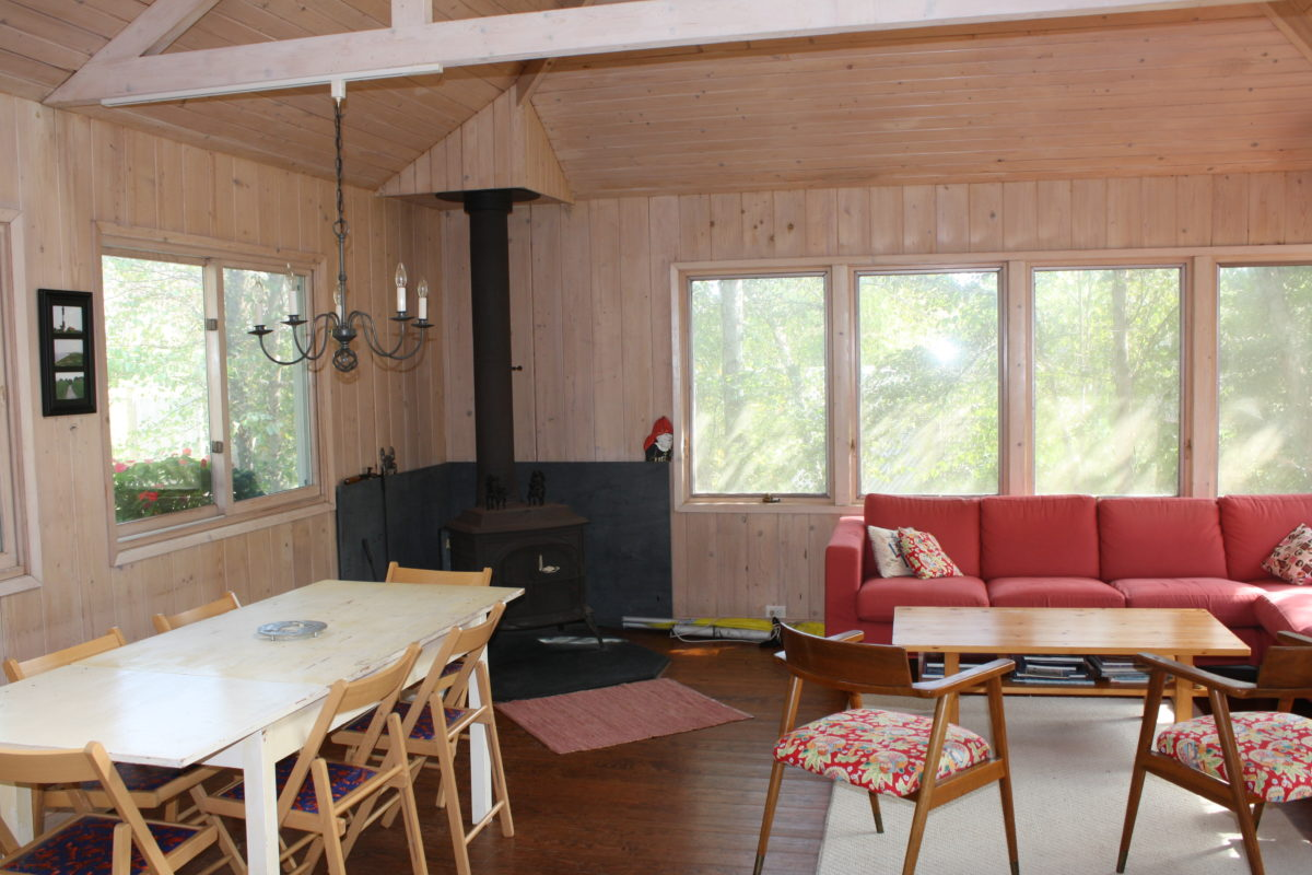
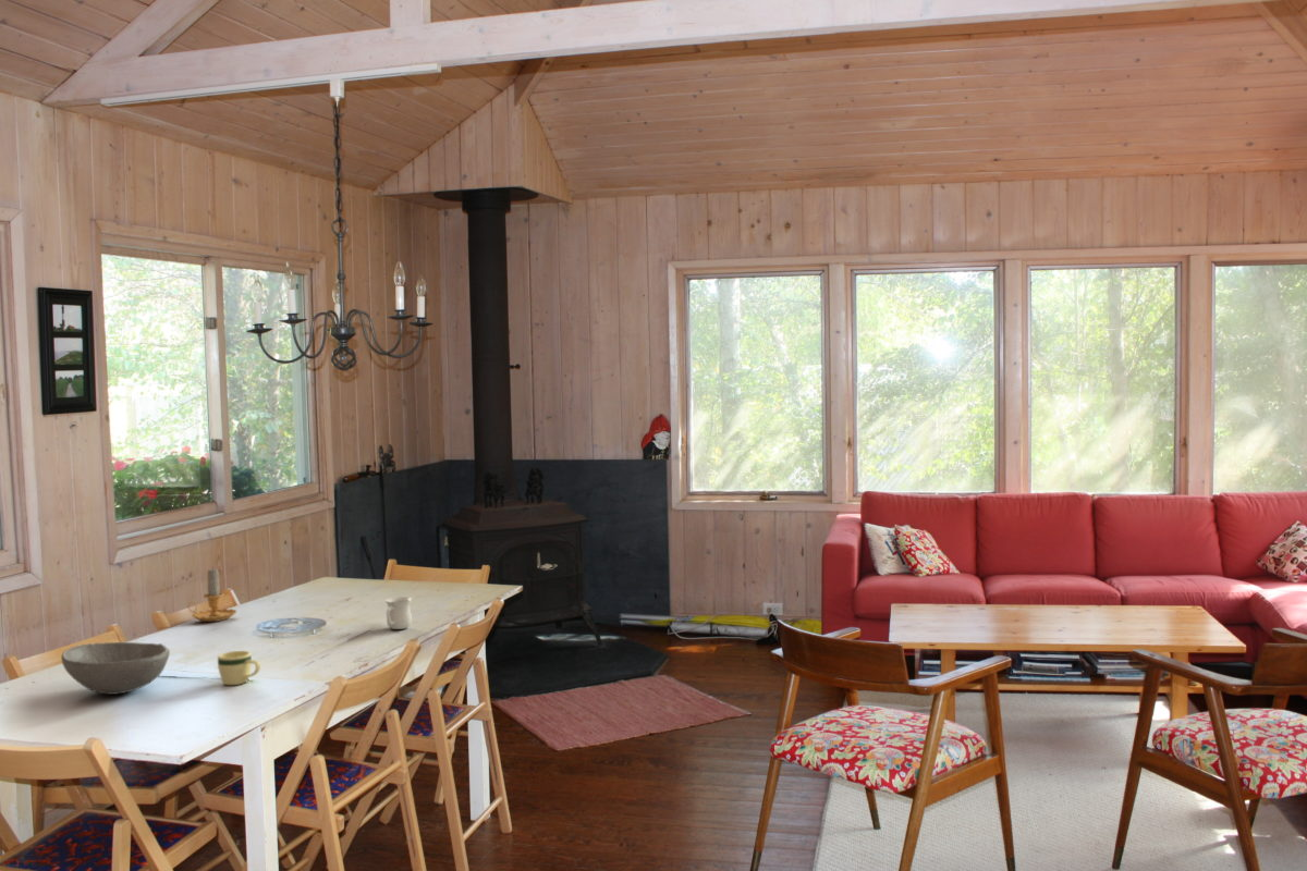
+ bowl (117, 668)
+ mug (240, 668)
+ candle (209, 592)
+ mug (396, 614)
